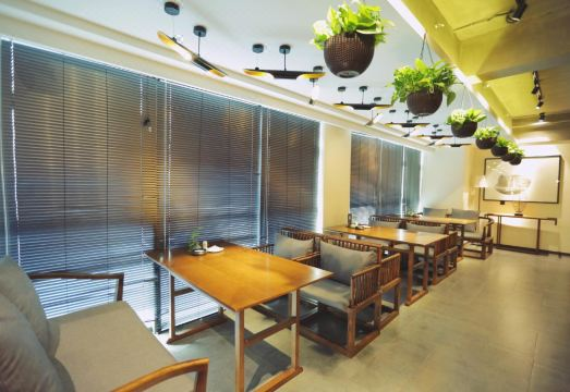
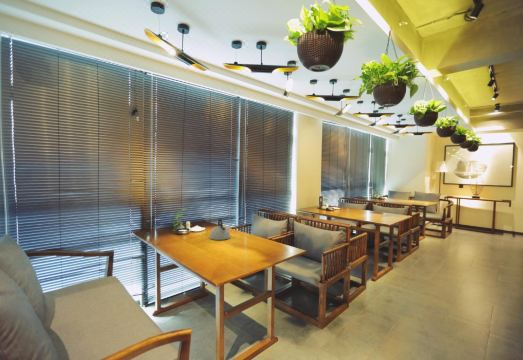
+ kettle (220, 228)
